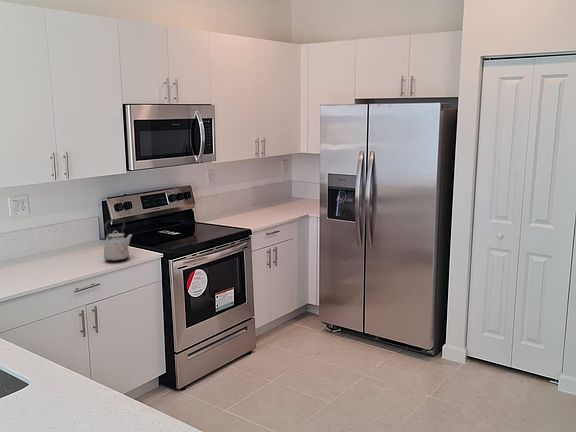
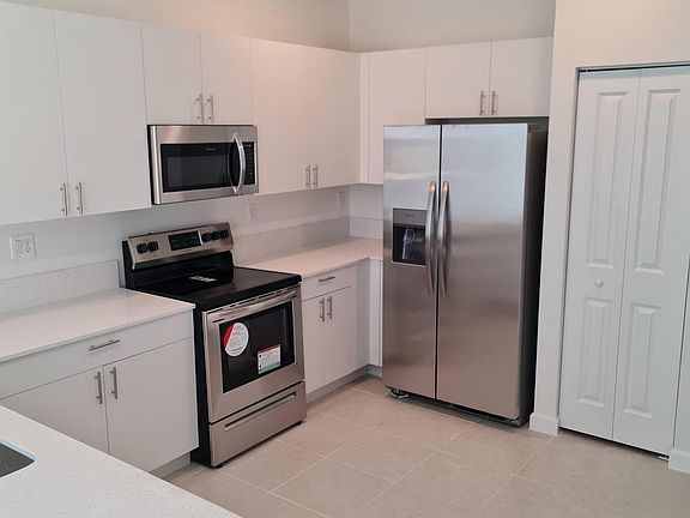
- kettle (119, 239)
